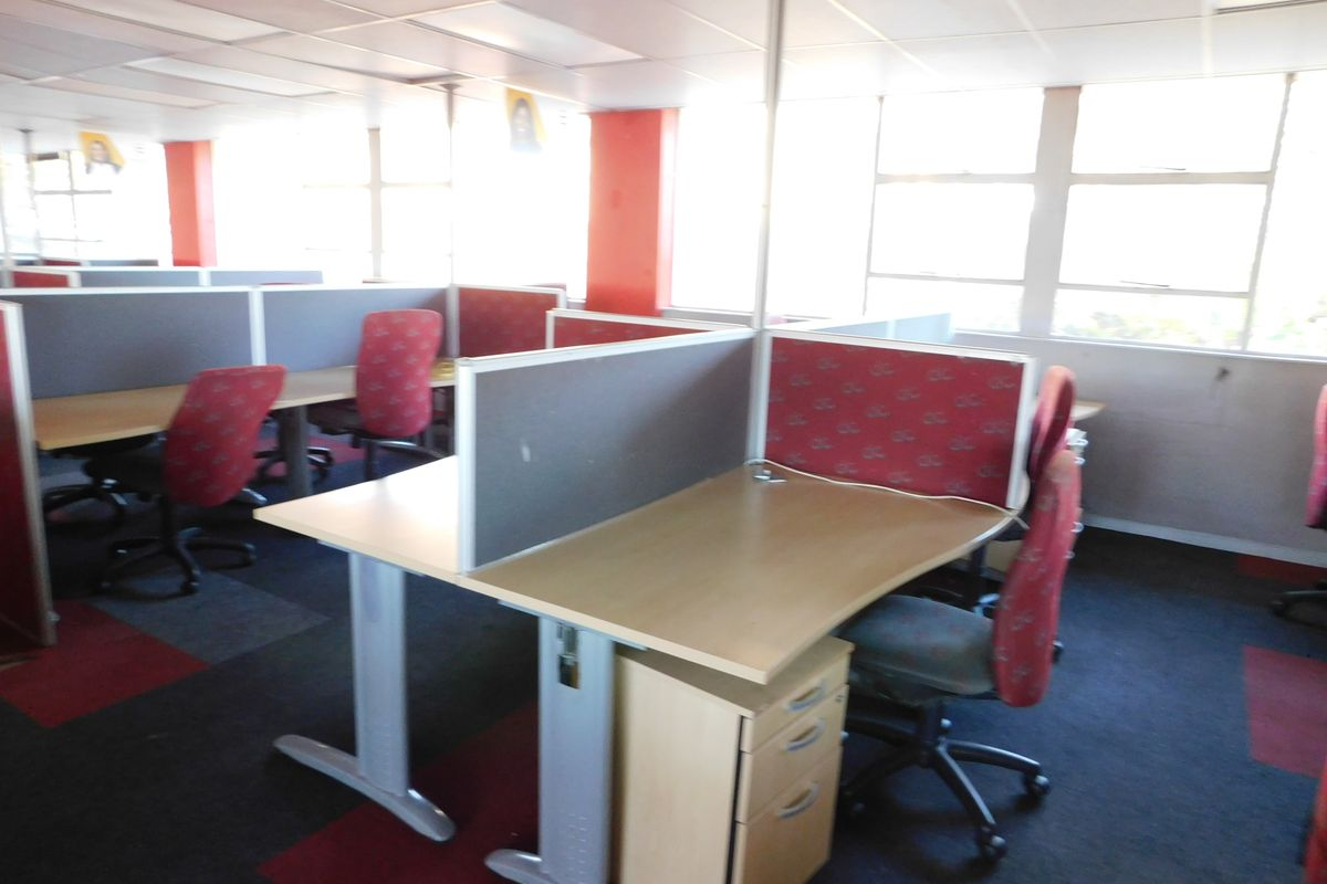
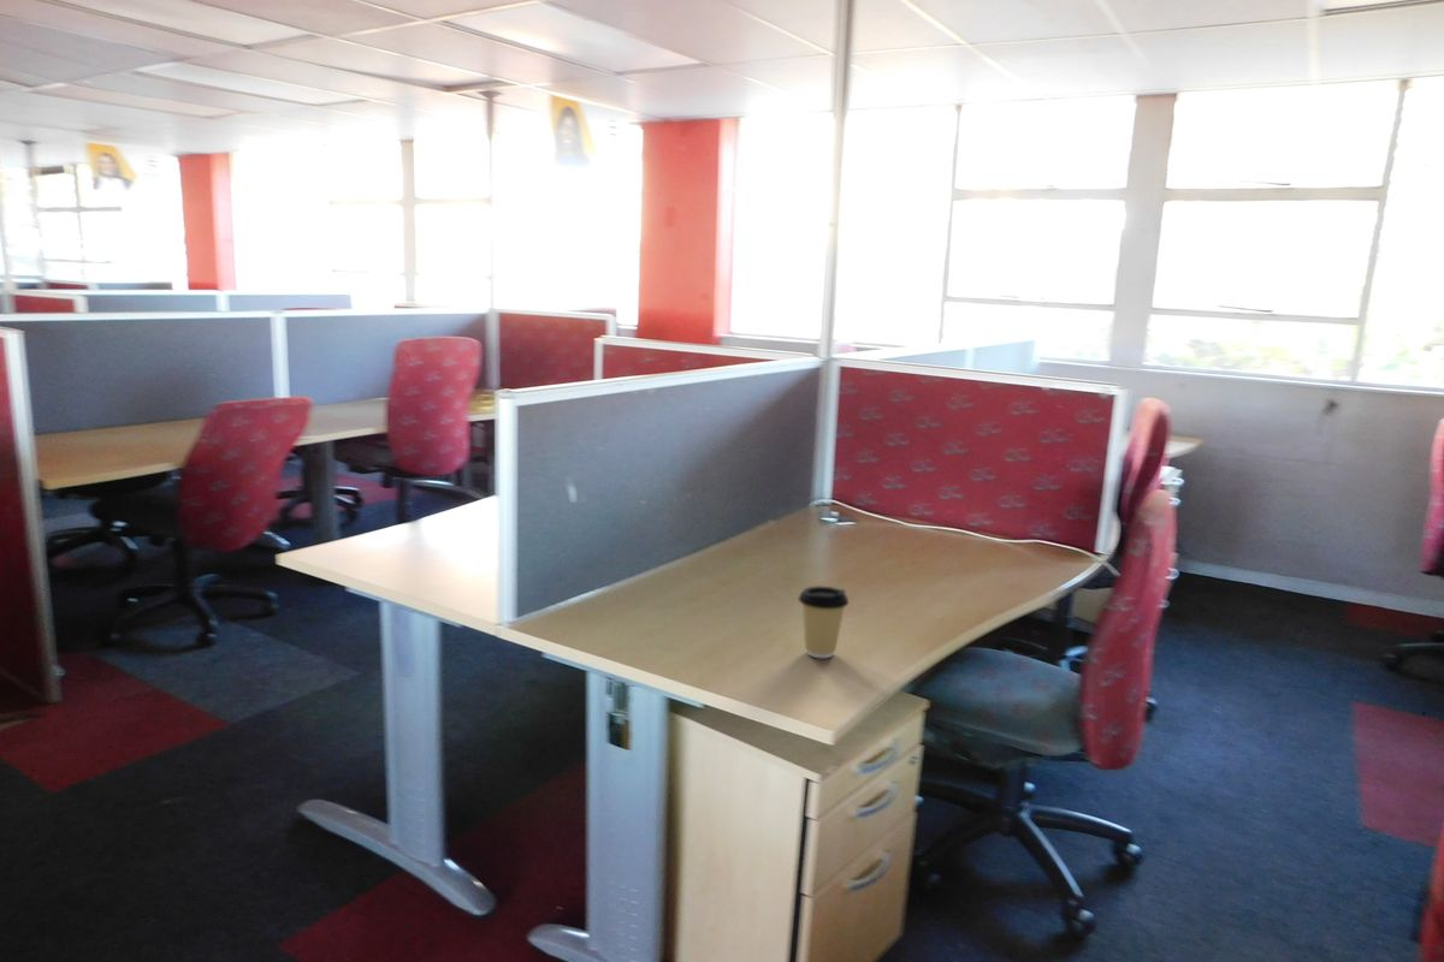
+ coffee cup (822, 620)
